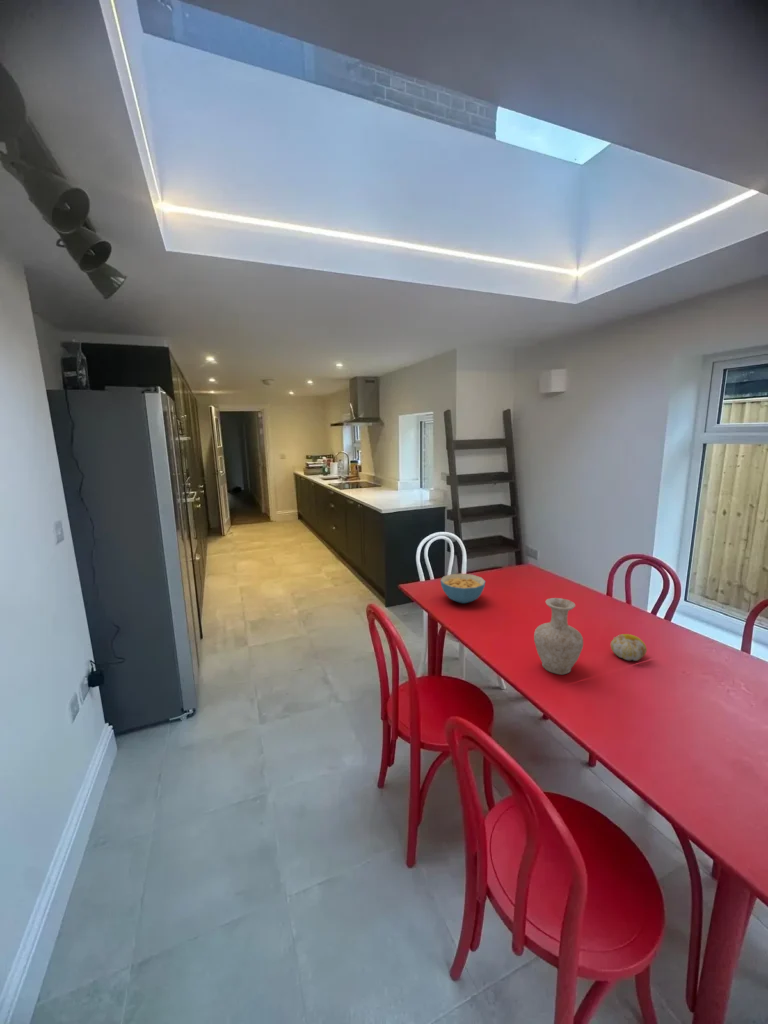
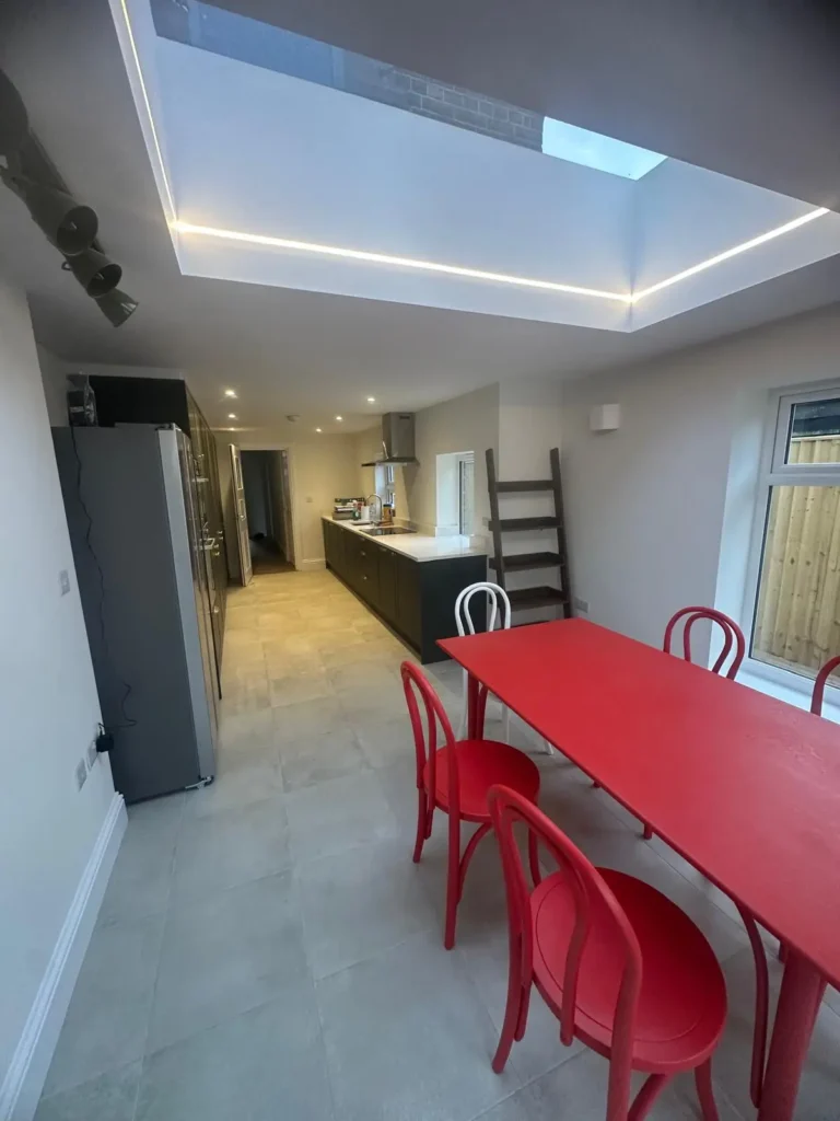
- cereal bowl (462, 590)
- vase (558, 635)
- fruit (628, 646)
